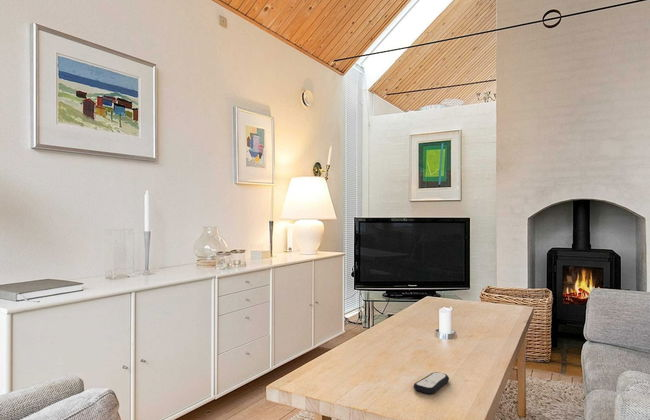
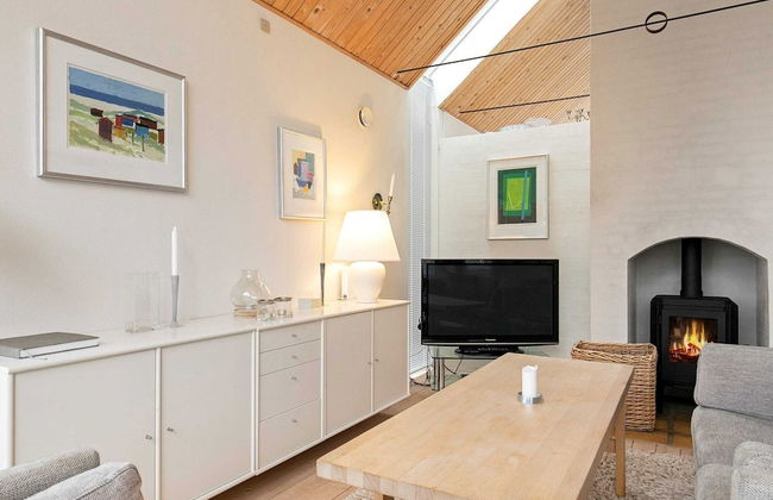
- remote control (432, 382)
